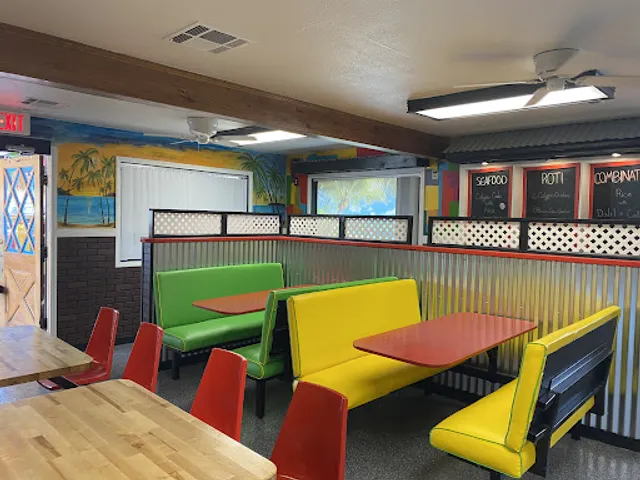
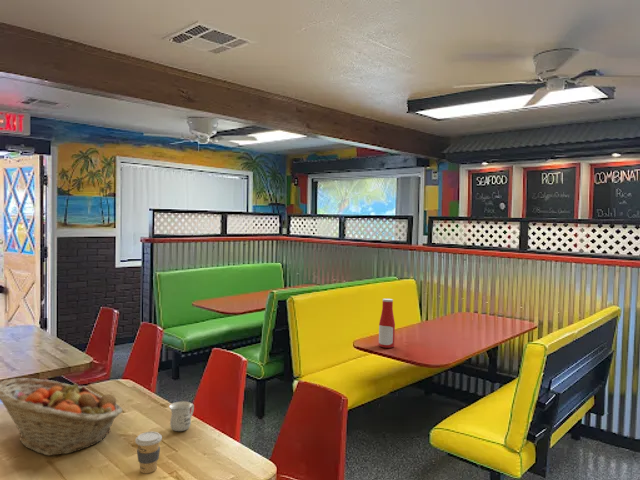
+ bottle (387, 322)
+ coffee cup (148, 452)
+ mug (183, 415)
+ fruit basket (59, 408)
